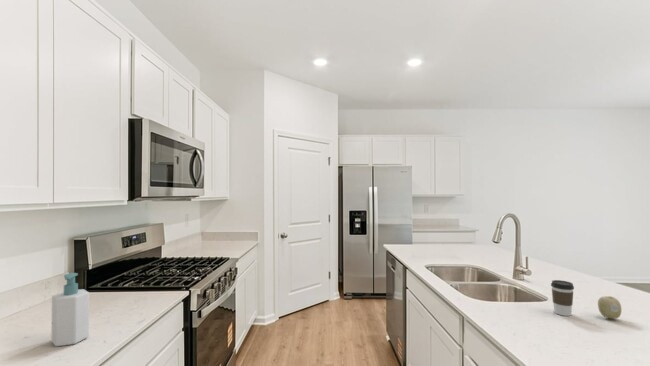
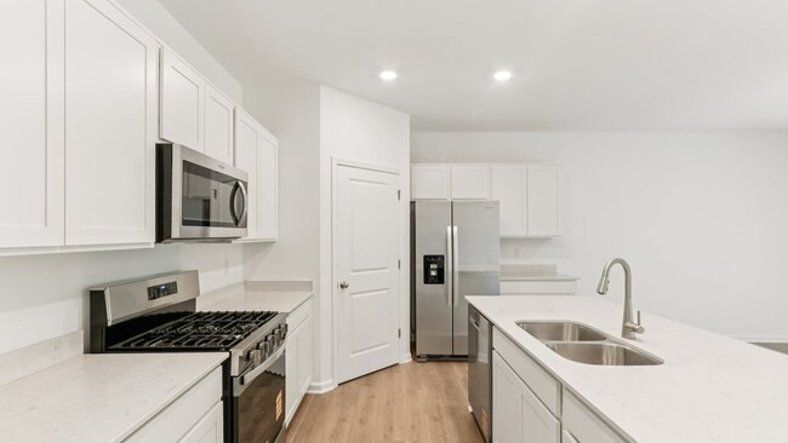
- fruit (609, 307)
- coffee cup (562, 297)
- soap bottle (70, 306)
